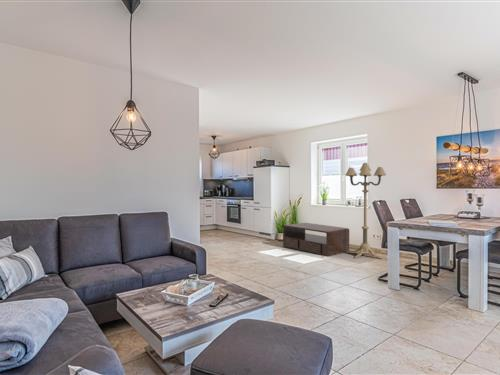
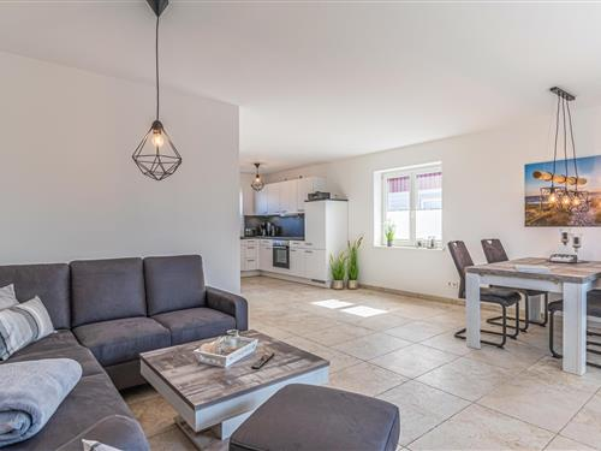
- coffee table (314, 237)
- floor lamp (365, 209)
